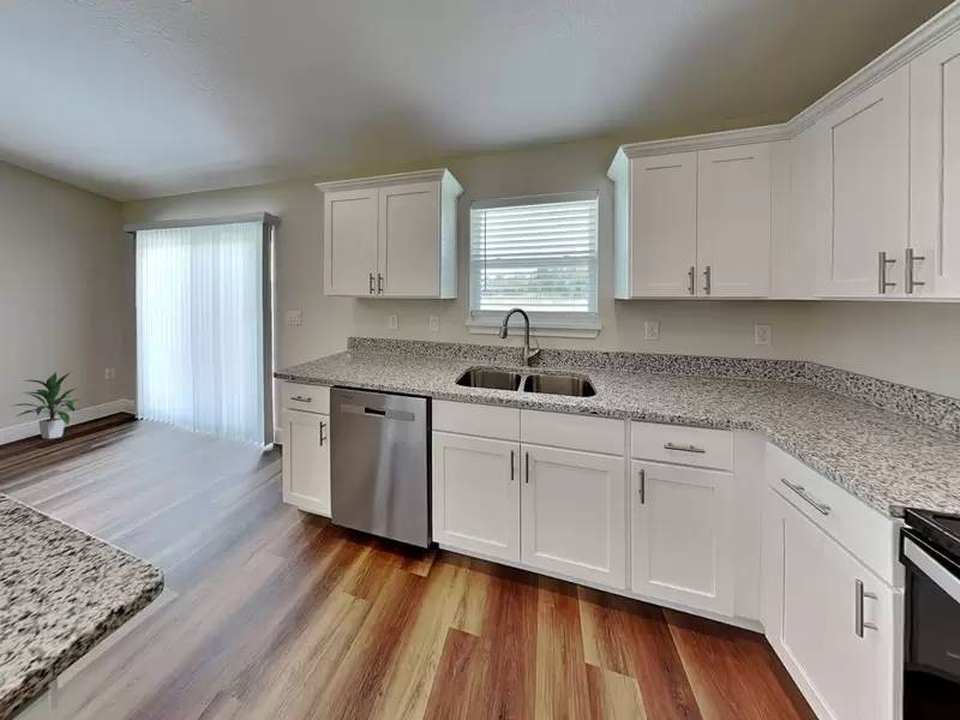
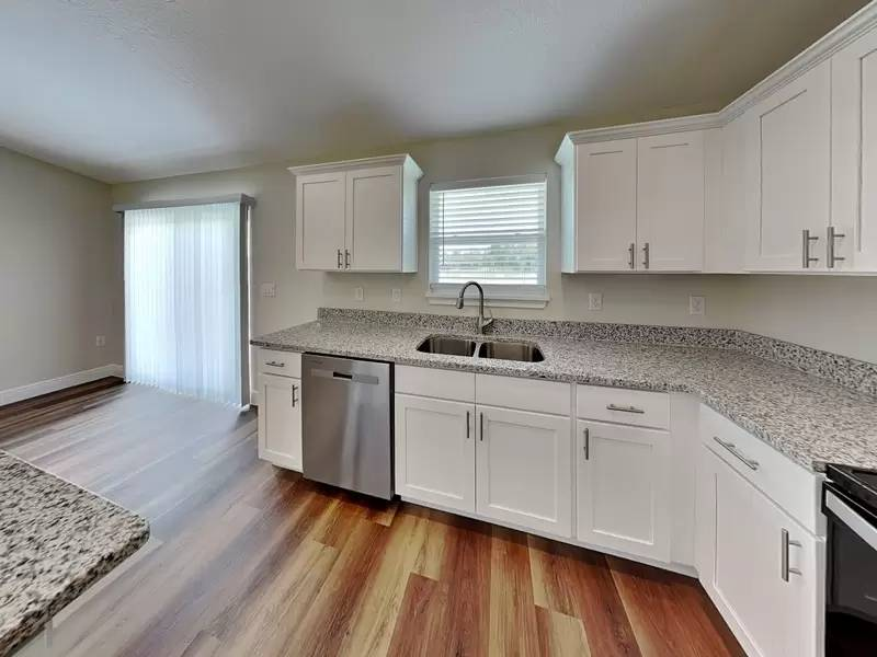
- indoor plant (50, 404)
